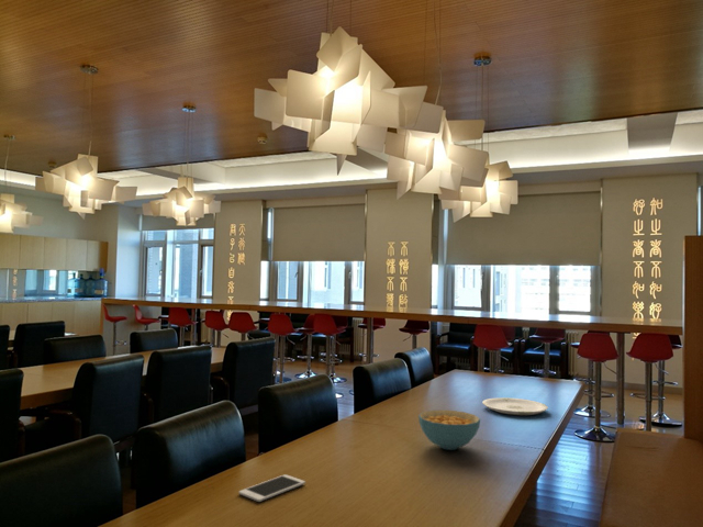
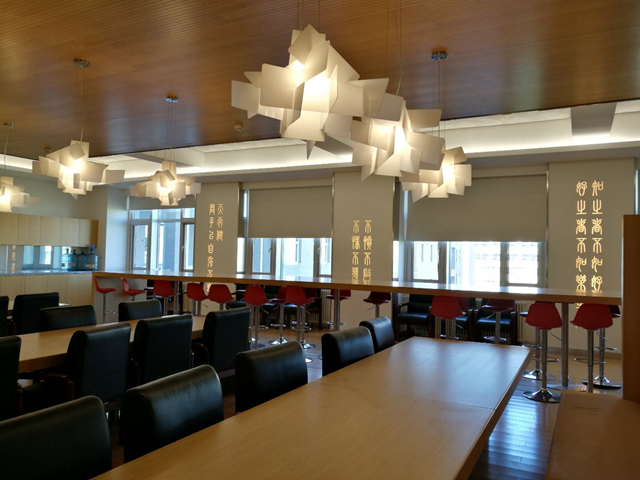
- cell phone (272, 486)
- plate (514, 406)
- cereal bowl (448, 431)
